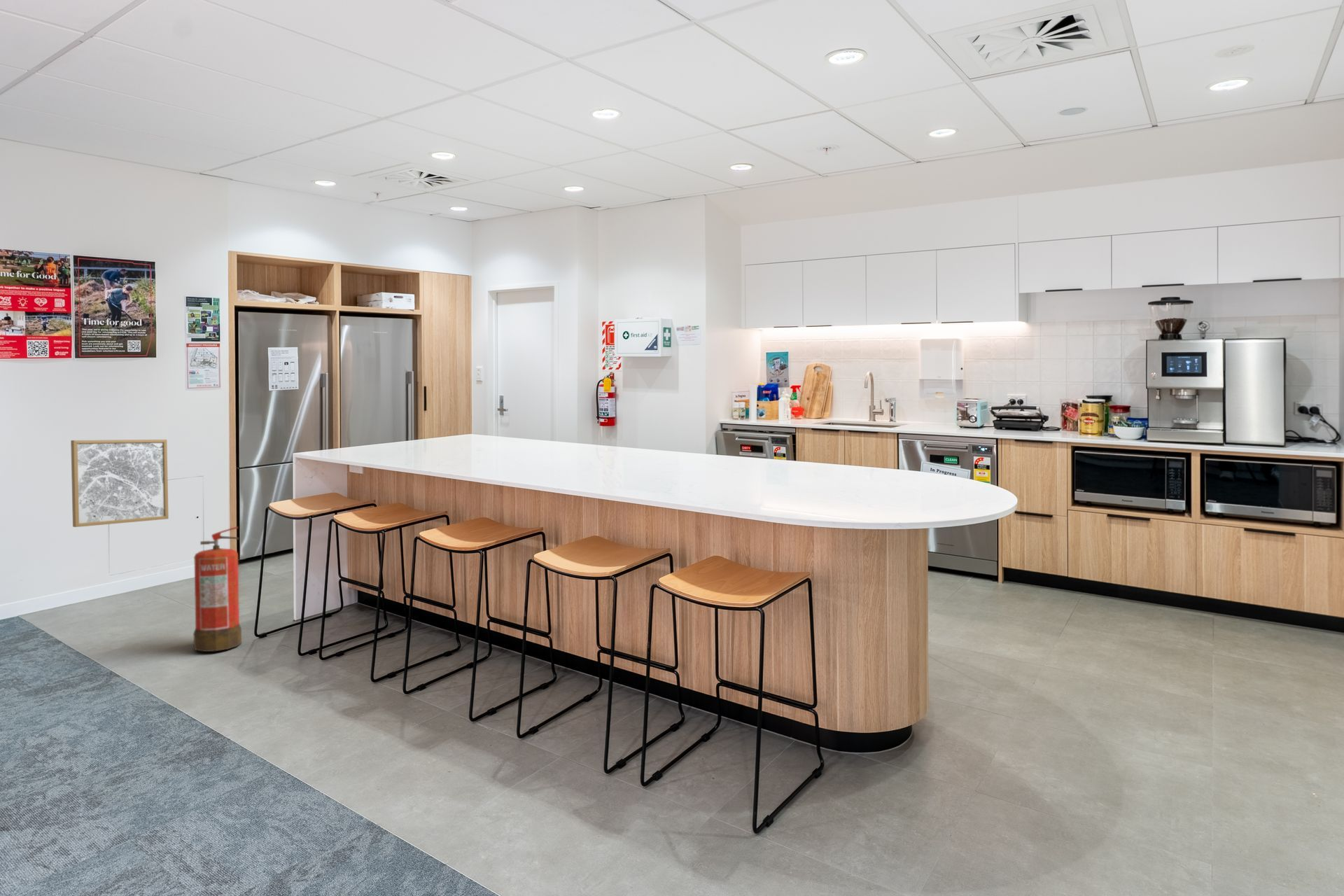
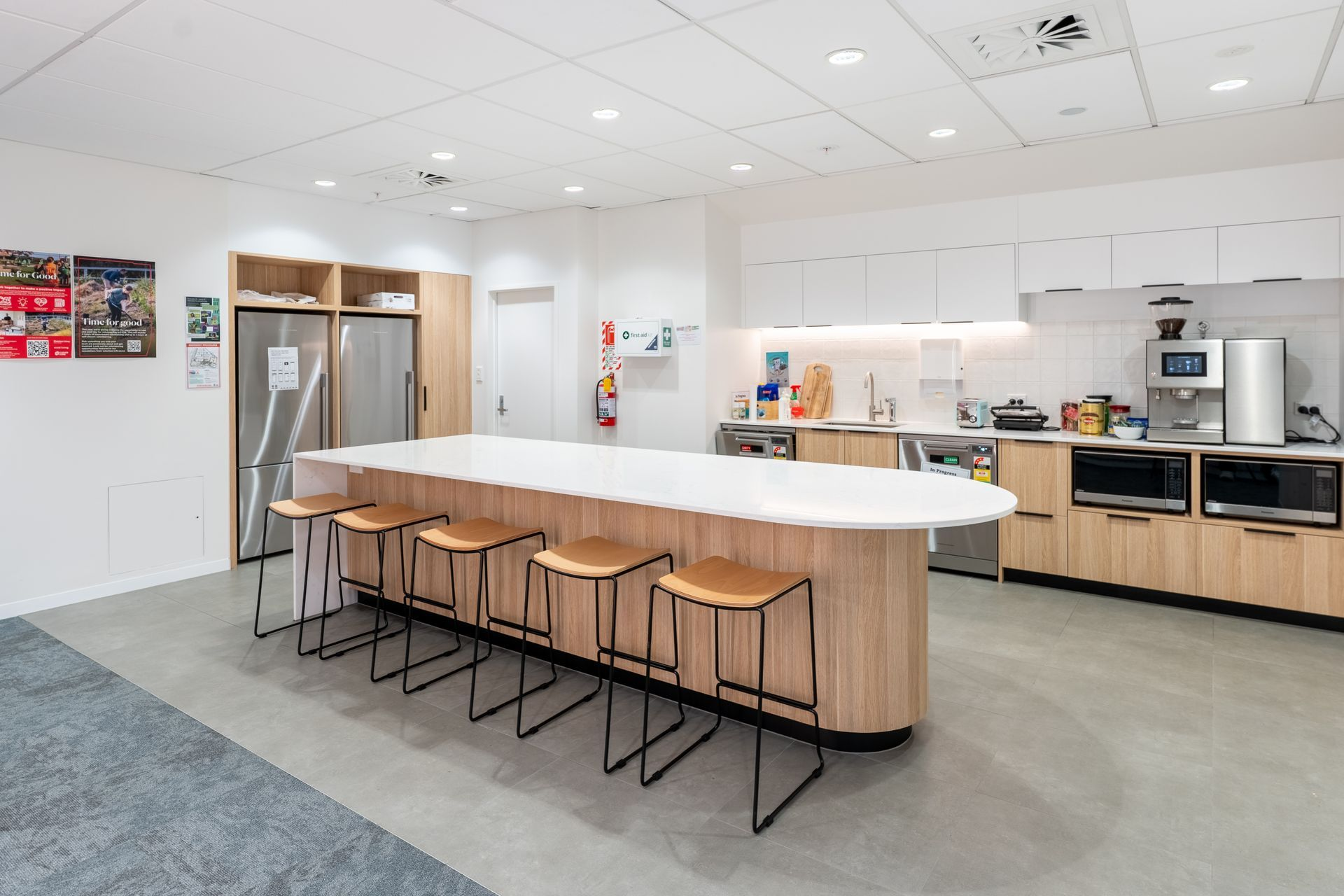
- wall art (122, 481)
- fire extinguisher (216, 587)
